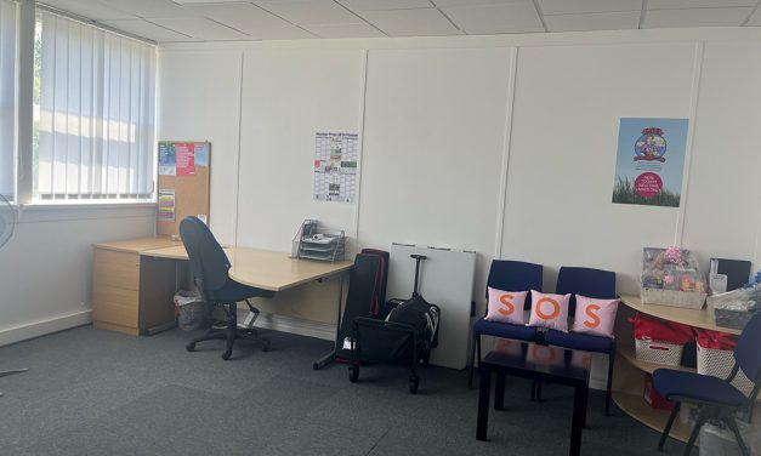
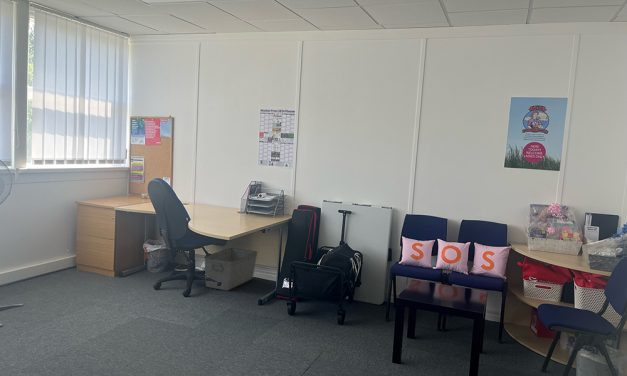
+ storage bin (231, 268)
